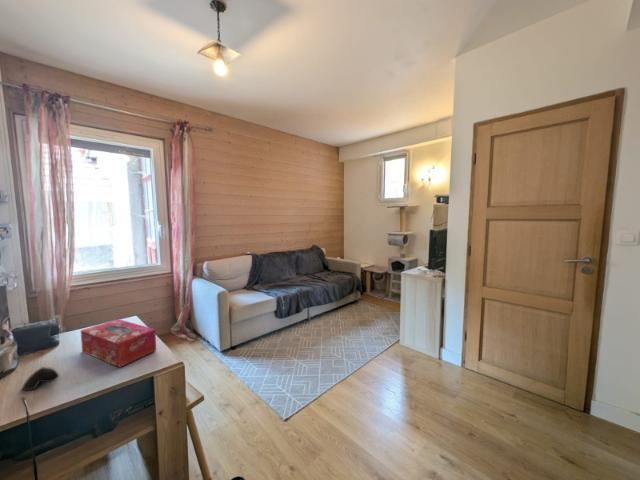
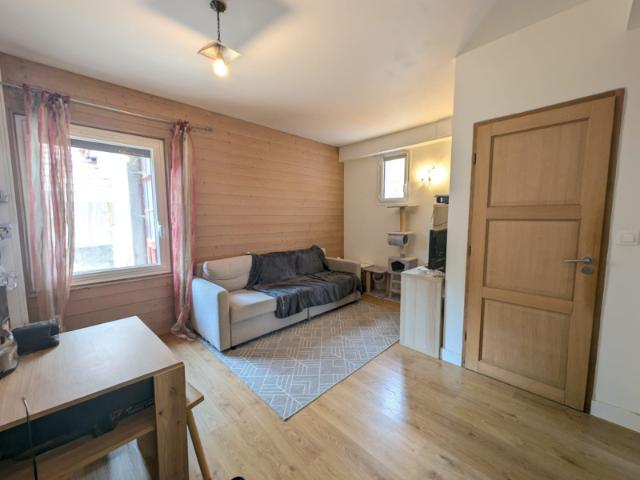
- computer mouse (40, 375)
- tissue box (118, 340)
